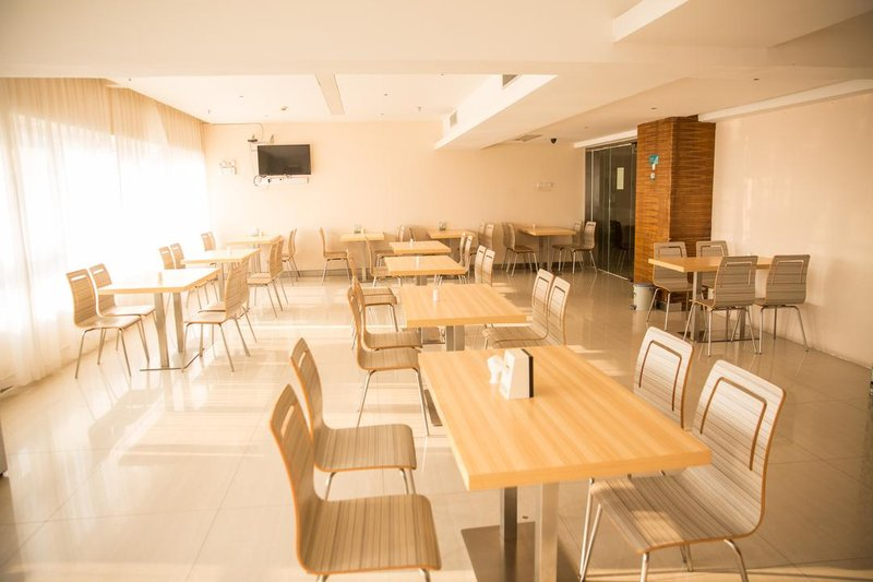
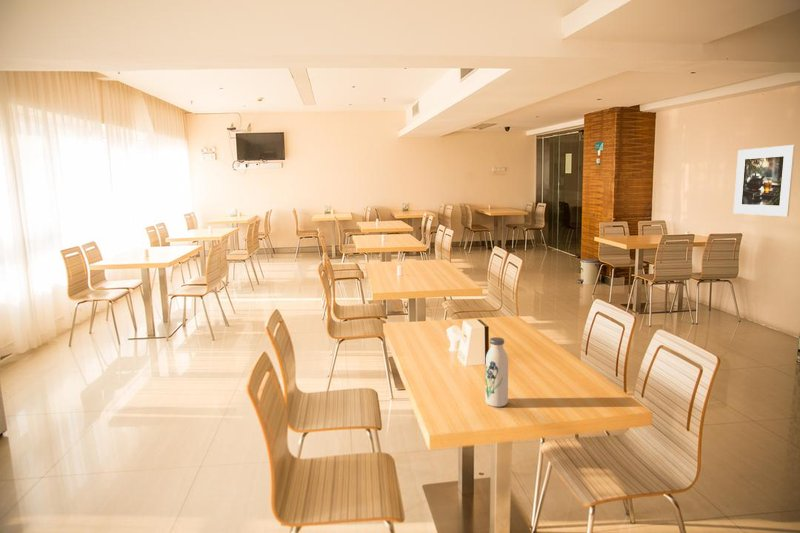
+ water bottle (496, 370)
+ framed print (762, 181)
